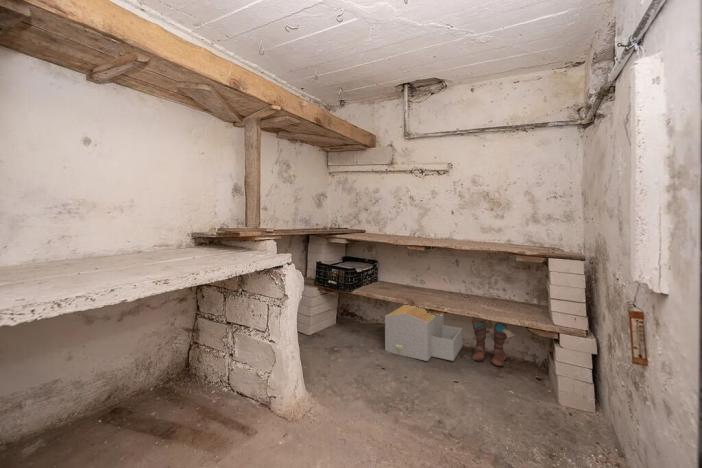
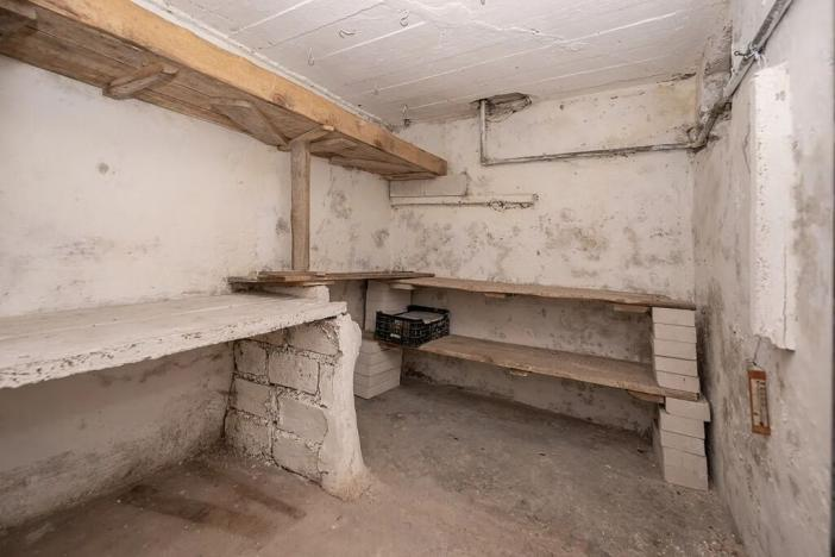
- boots (494, 341)
- architectural model (424, 328)
